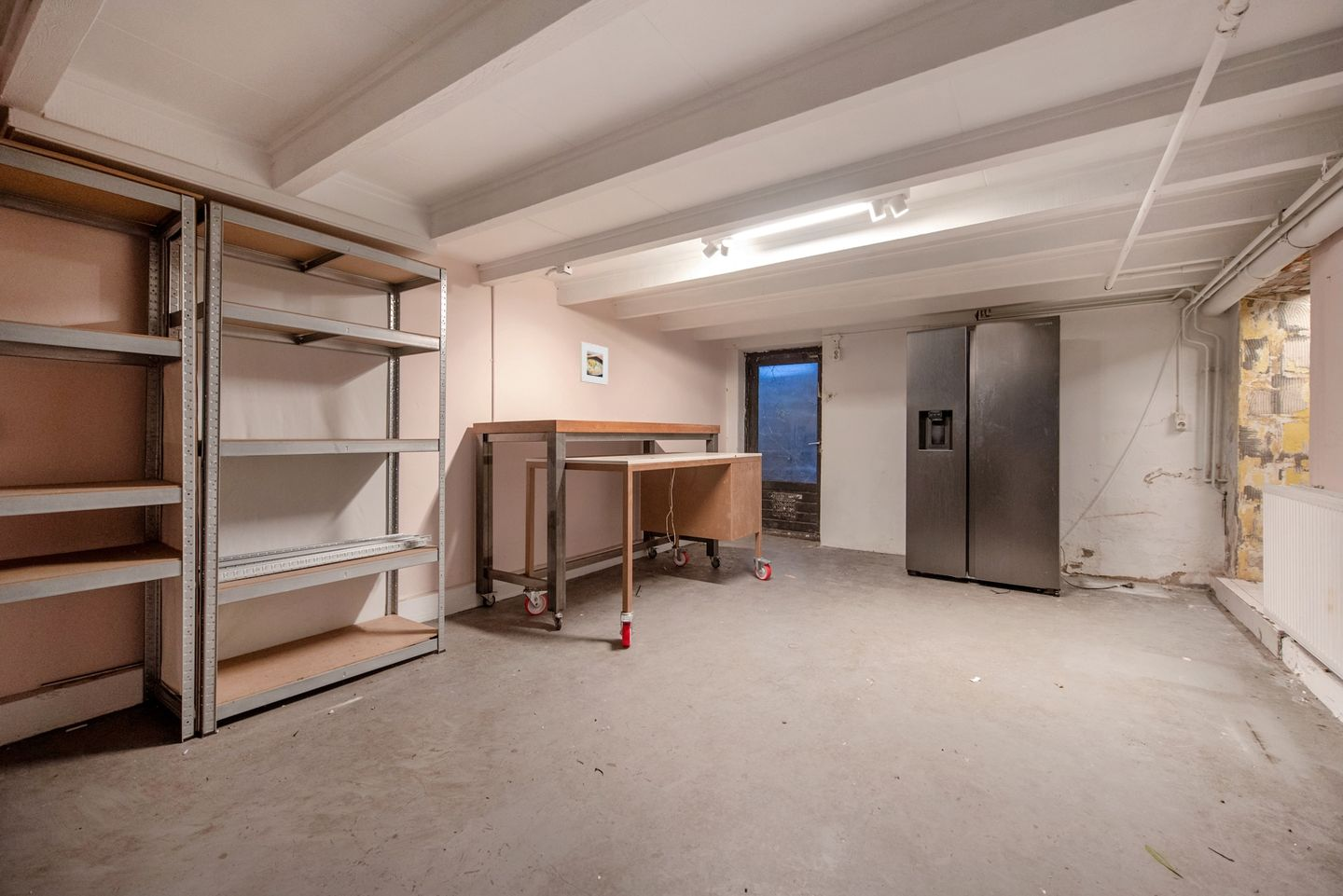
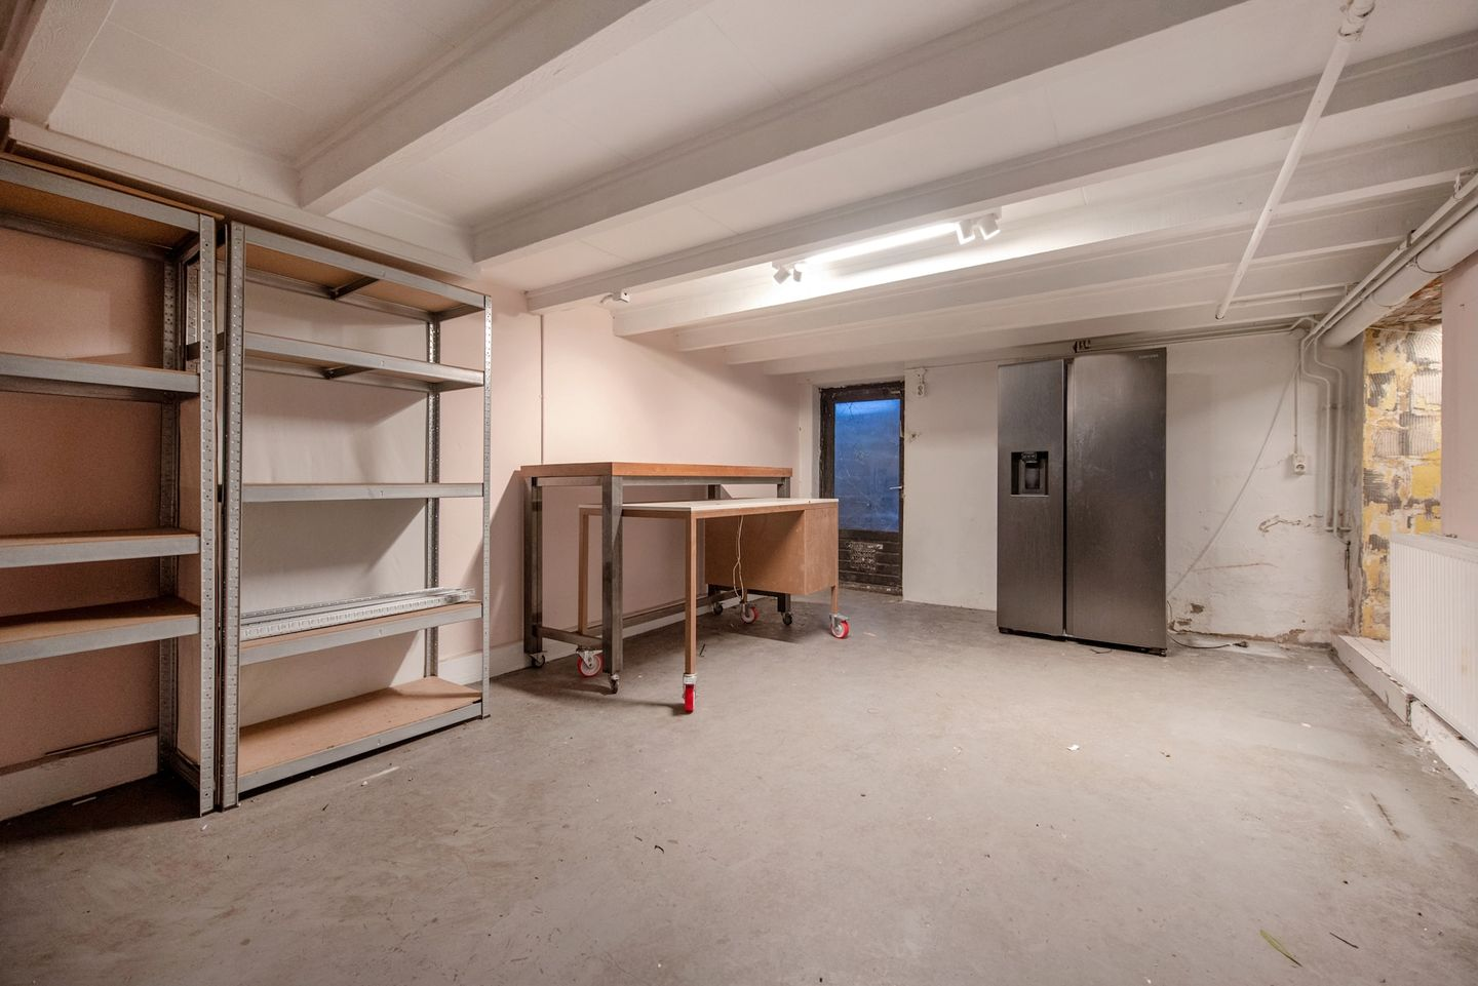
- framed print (594, 364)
